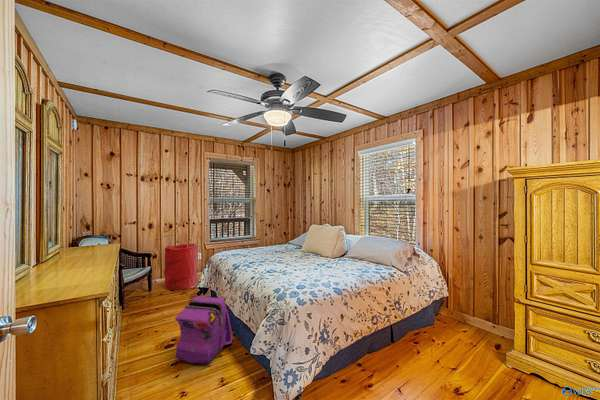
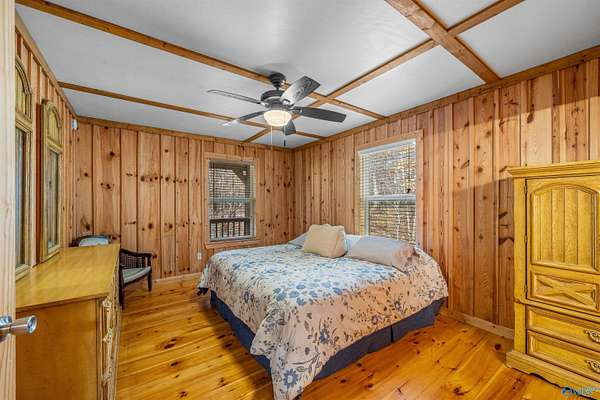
- laundry hamper (181, 264)
- backpack (203, 327)
